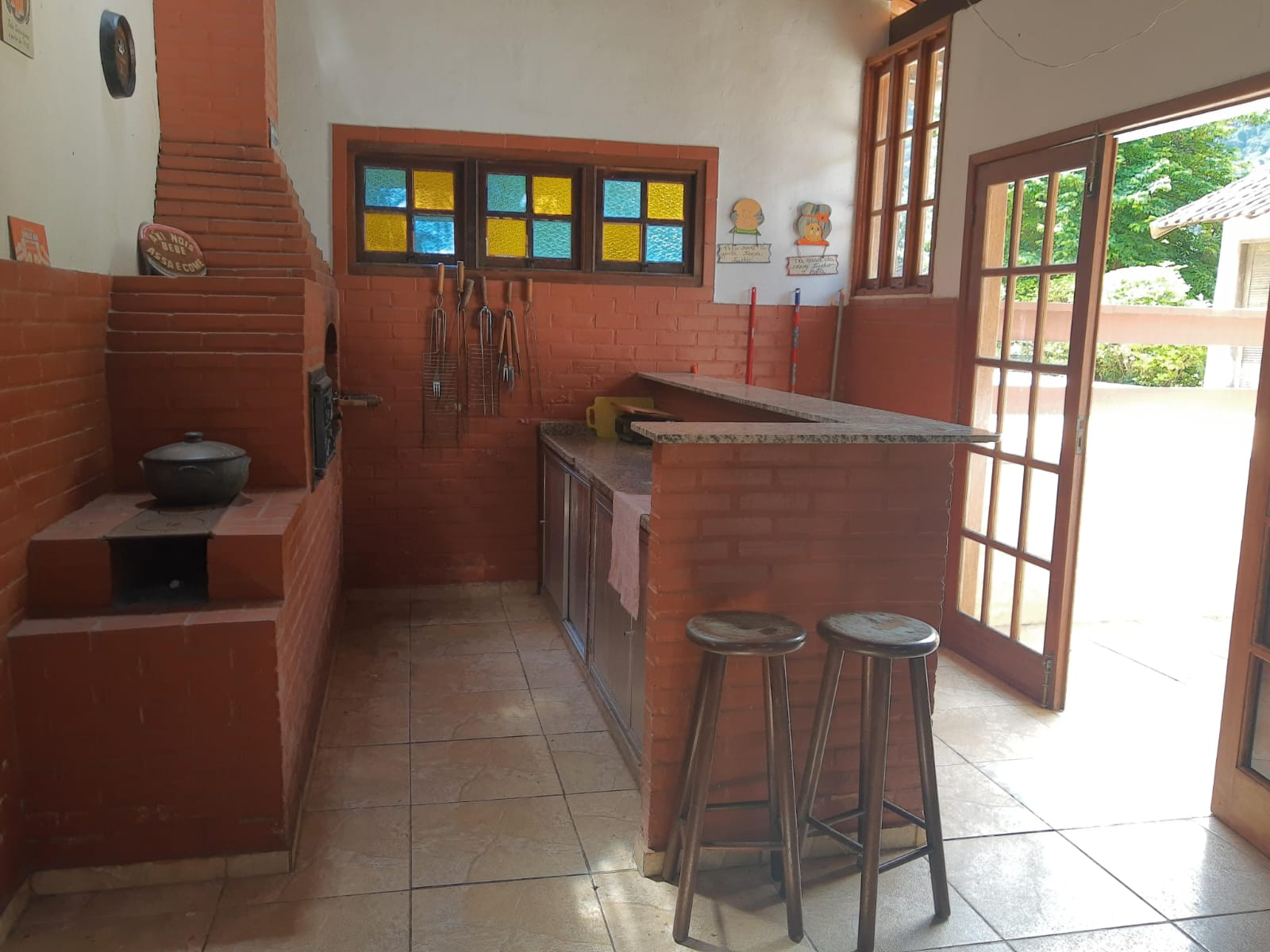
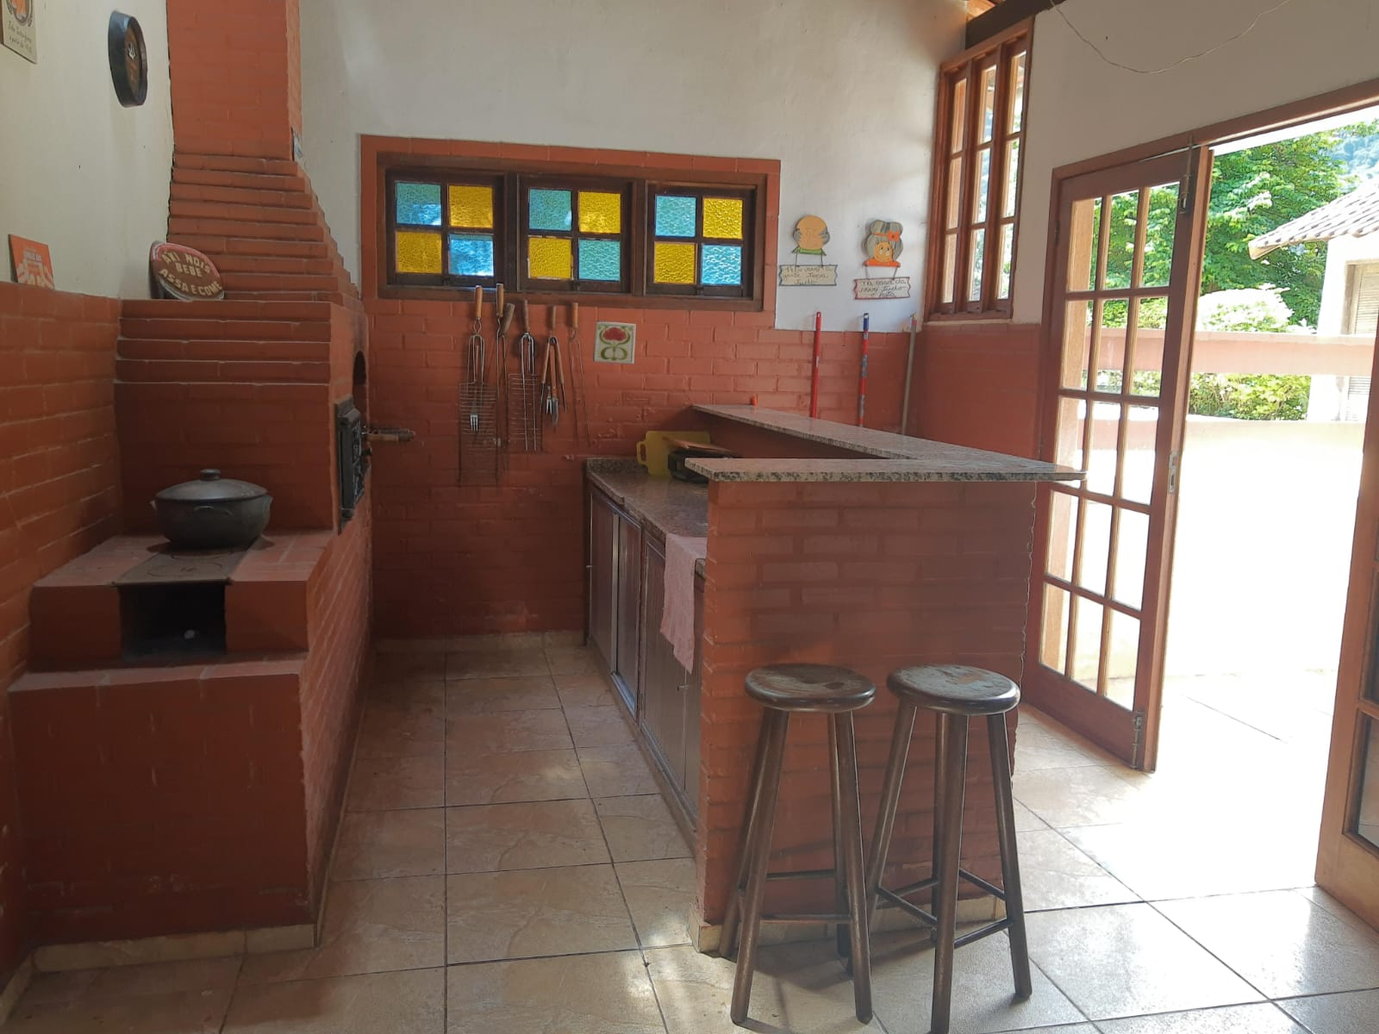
+ decorative tile (615, 342)
